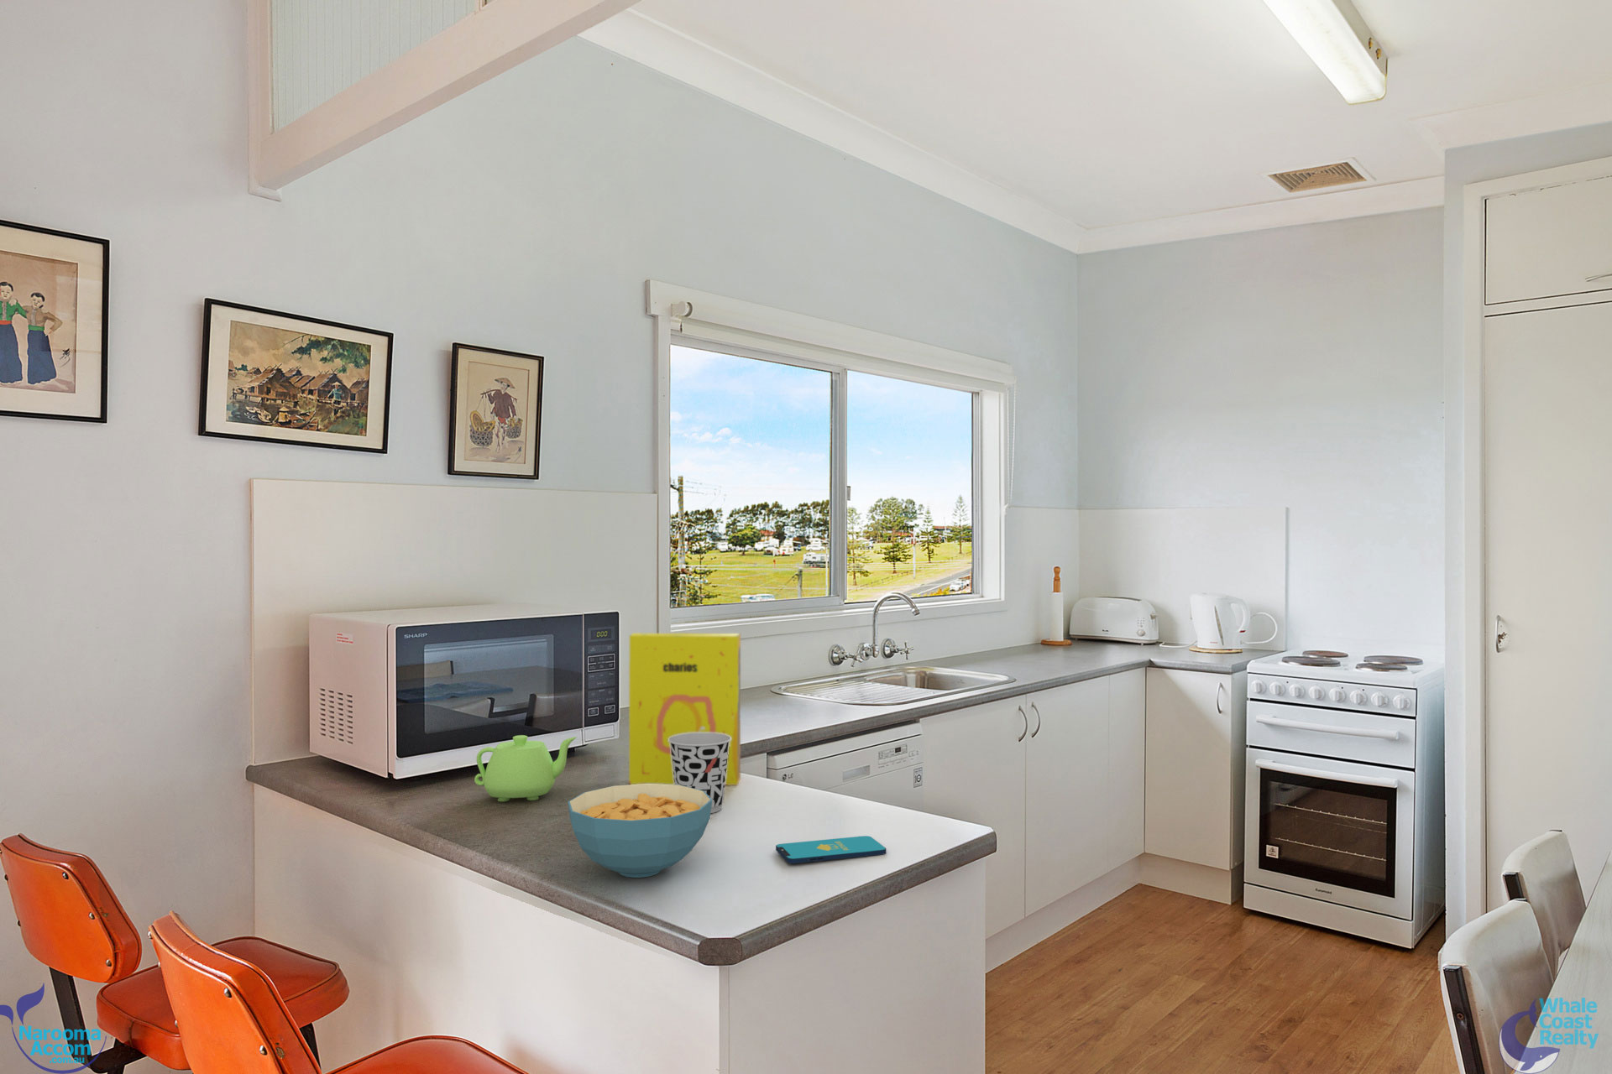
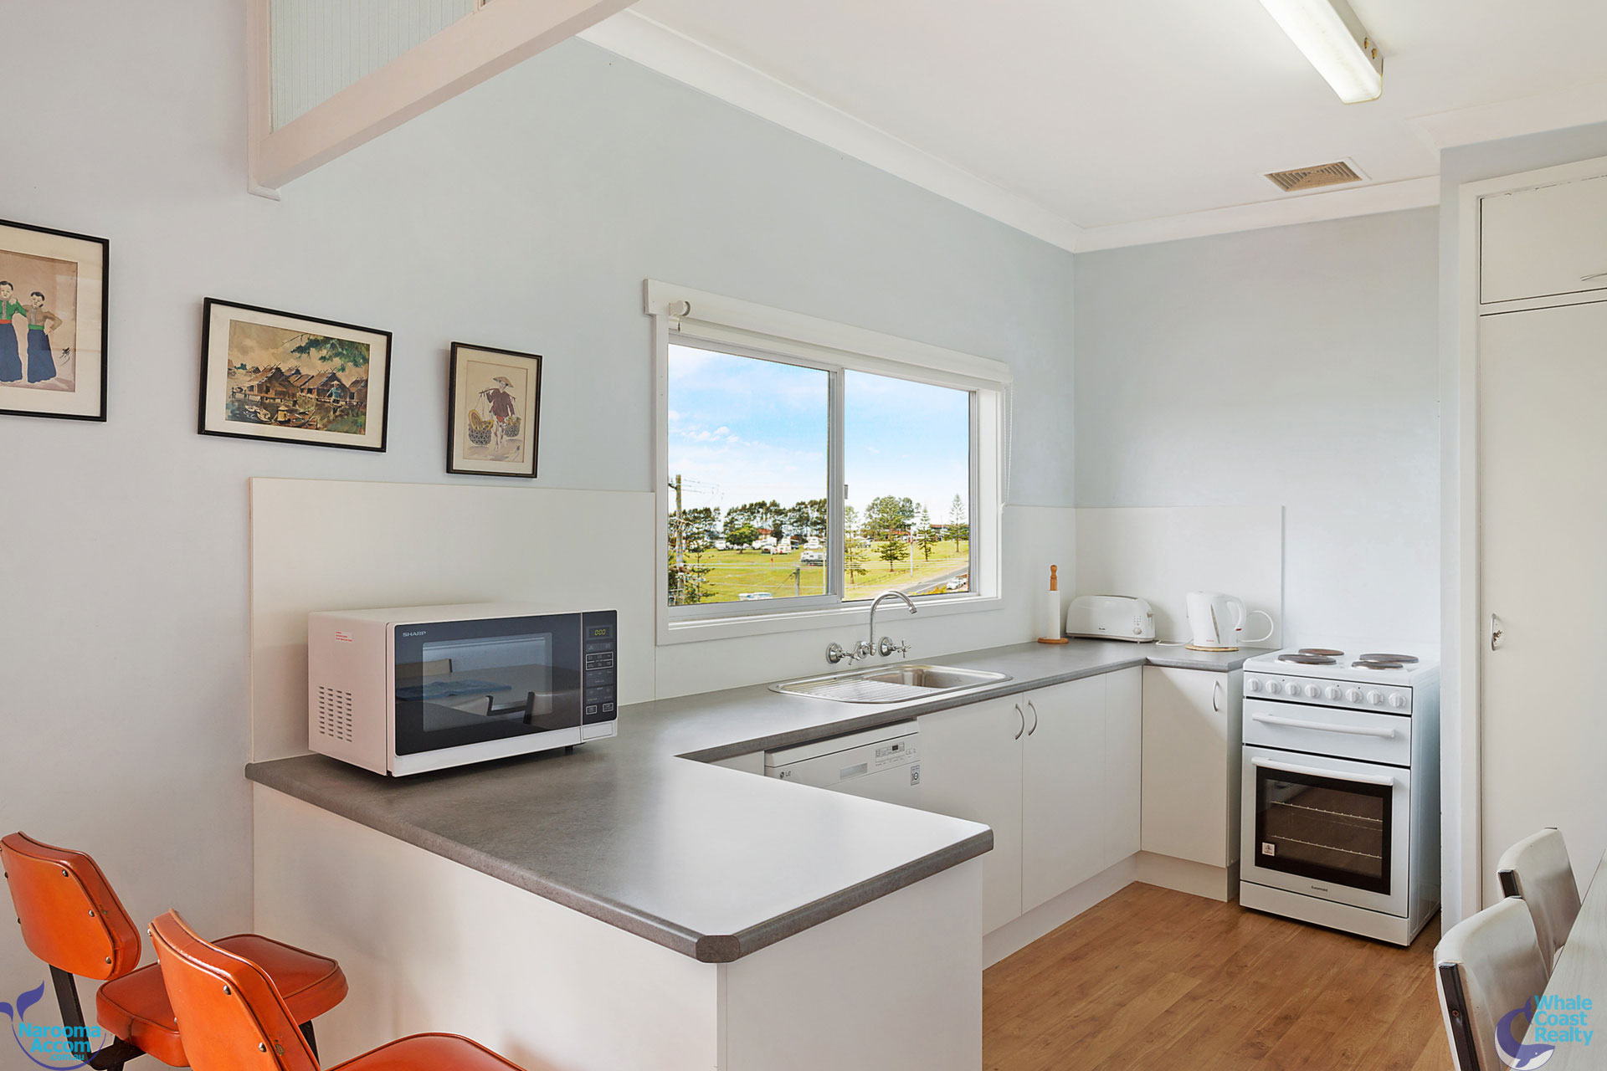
- cereal bowl (639, 834)
- smartphone (830, 849)
- cup (699, 773)
- teapot (525, 765)
- cereal box (685, 707)
